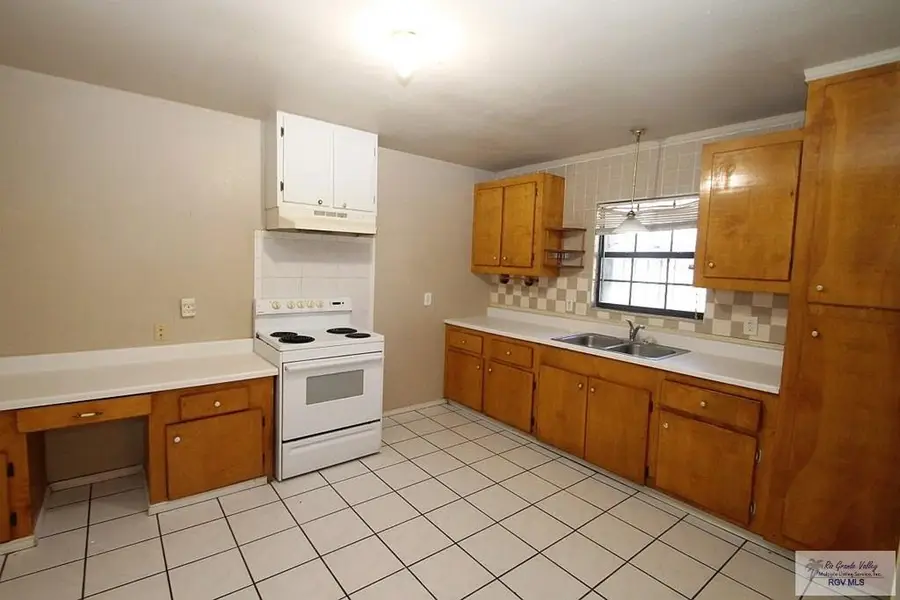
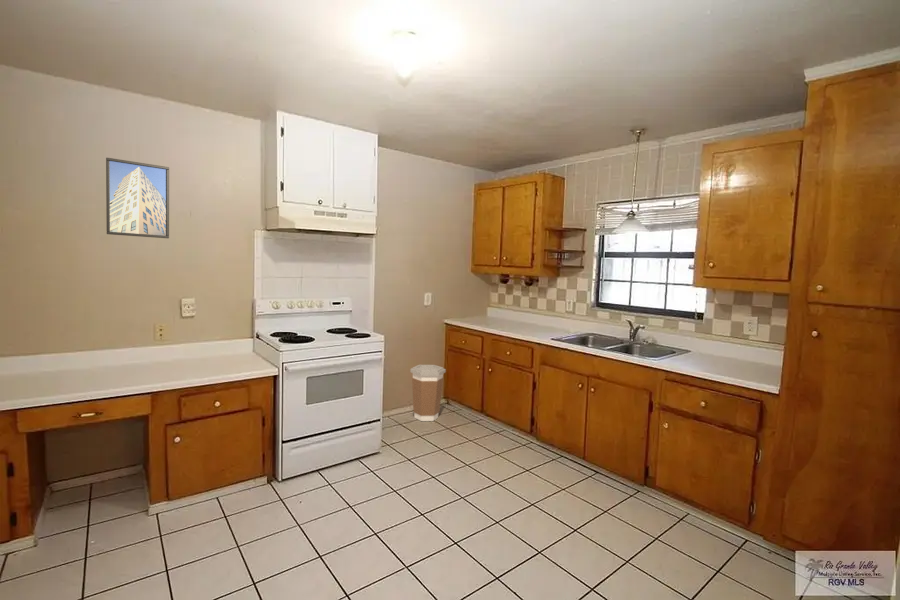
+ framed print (138, 199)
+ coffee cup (427, 392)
